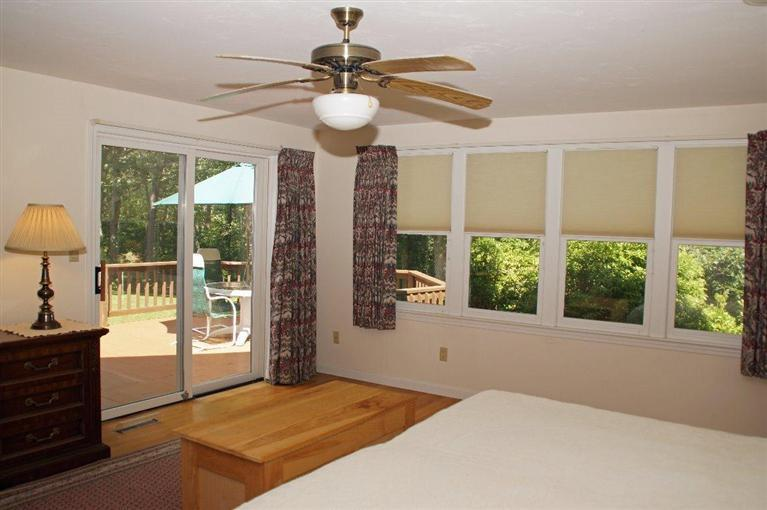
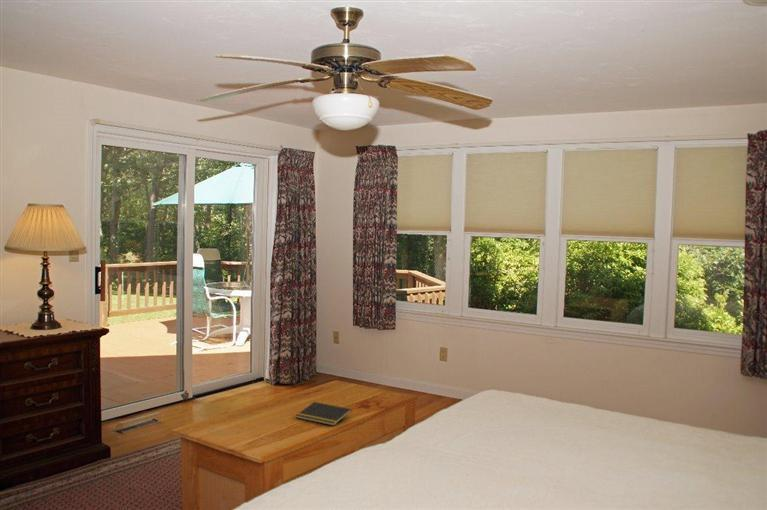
+ notepad (323, 413)
